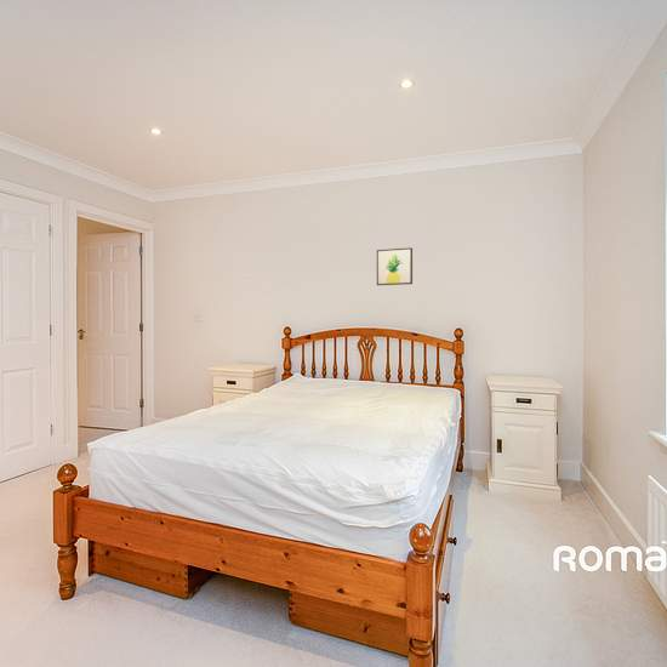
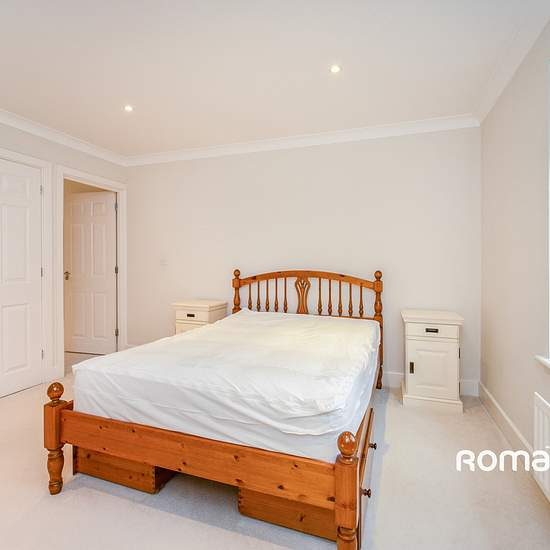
- wall art (394, 267)
